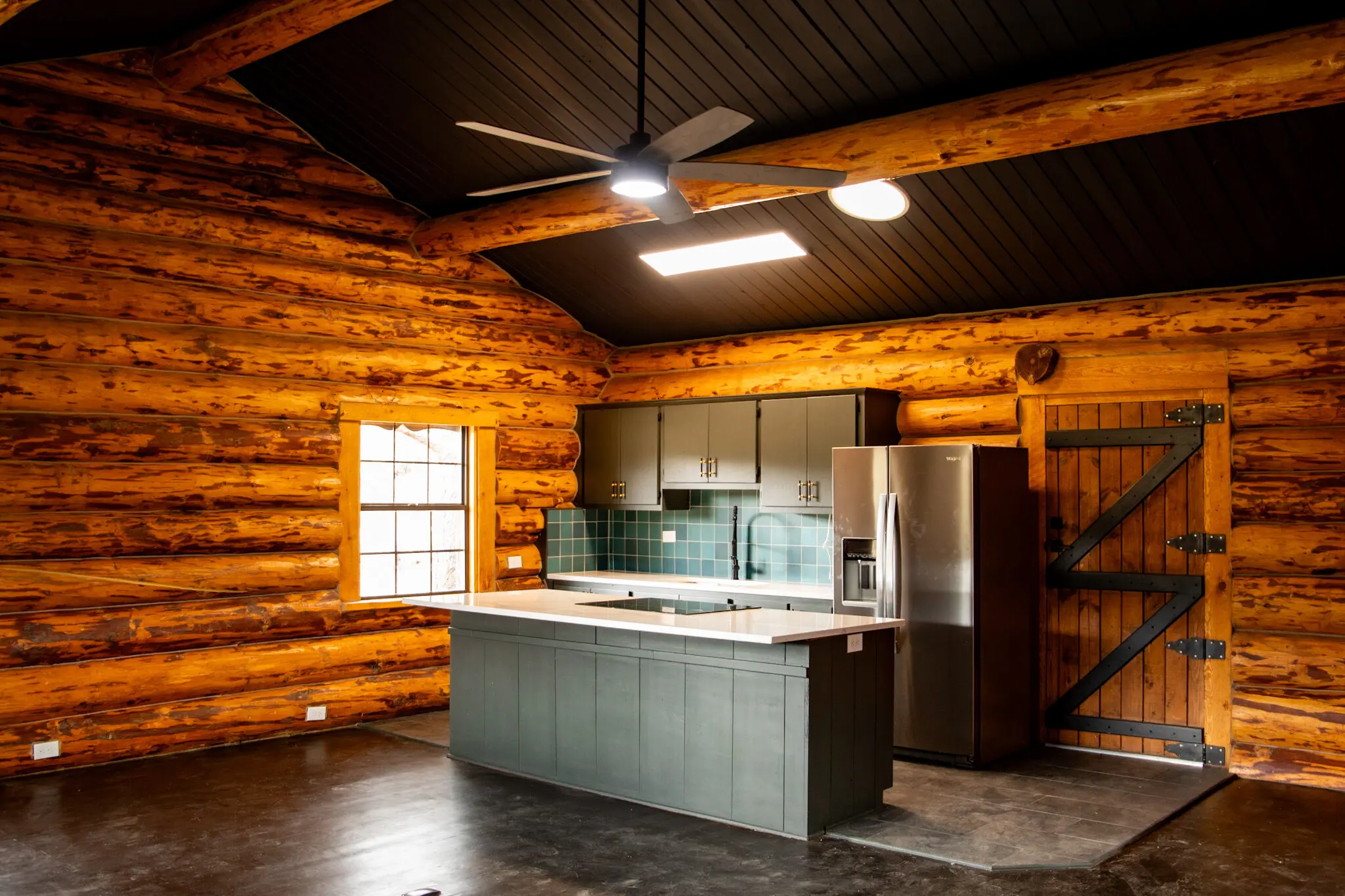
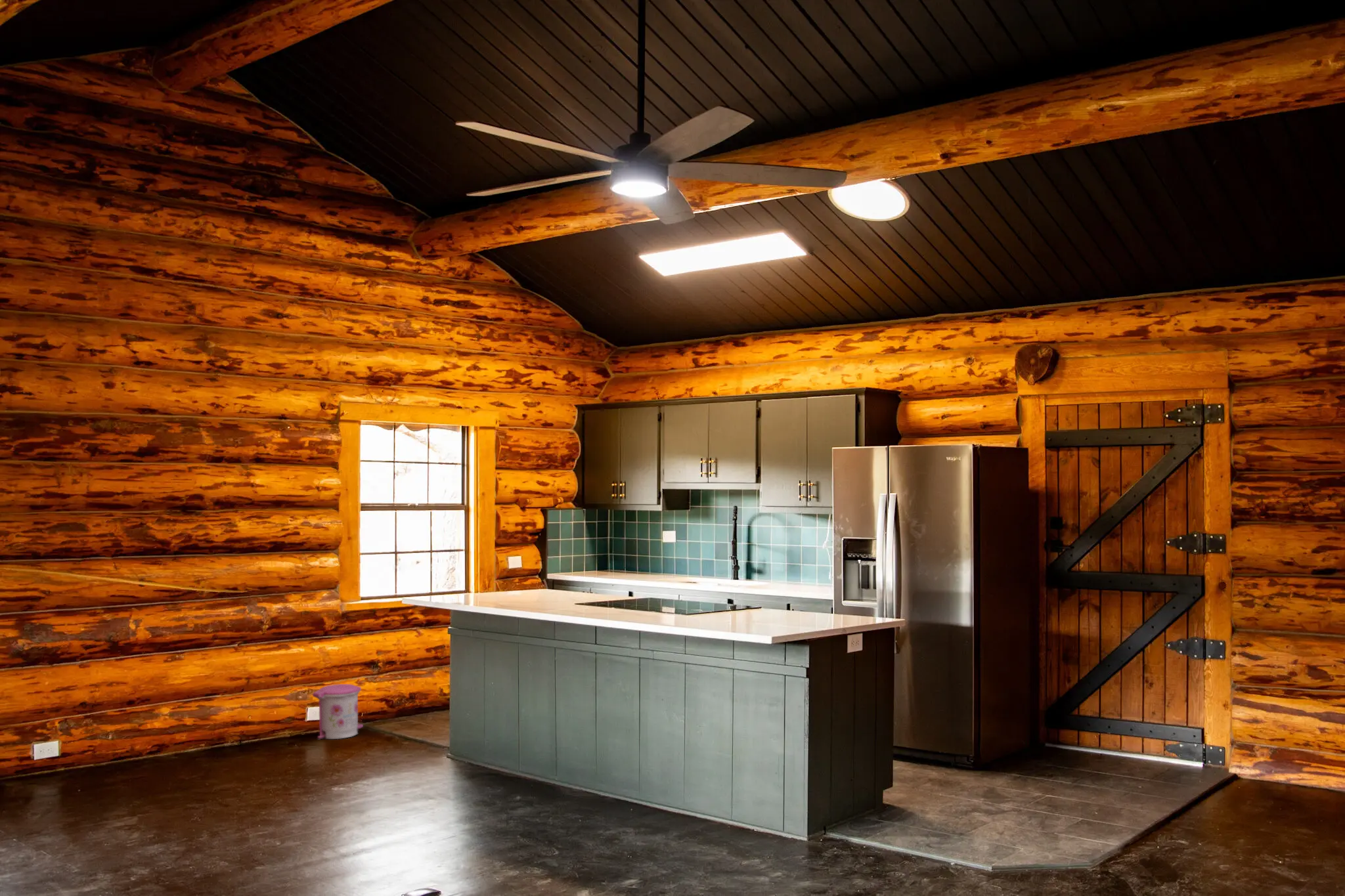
+ trash can (338, 710)
